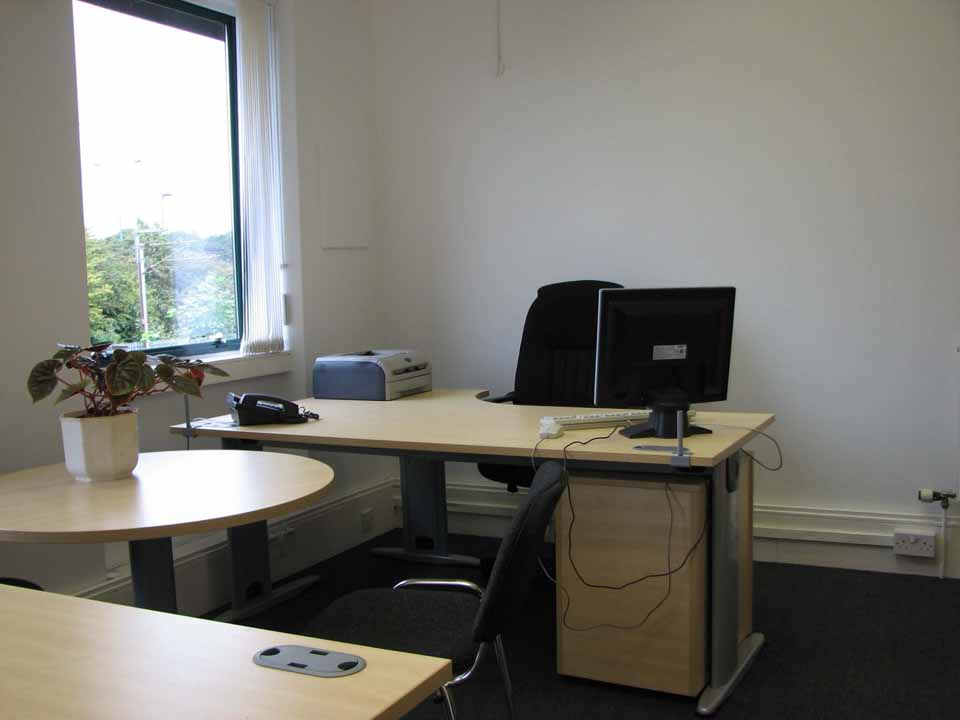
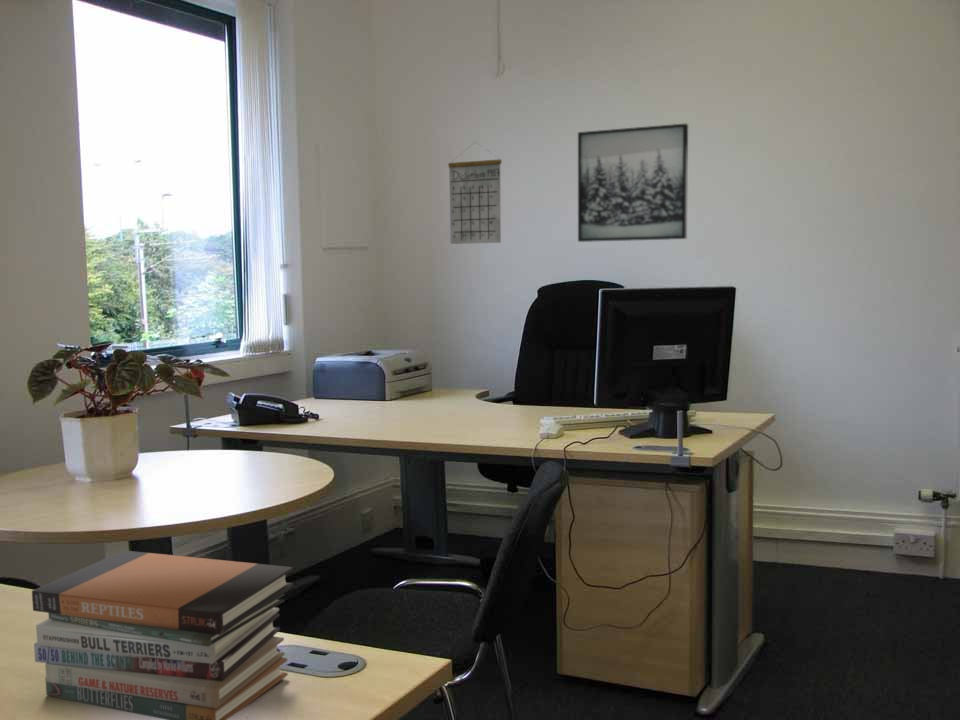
+ wall art (631, 184)
+ calendar (475, 192)
+ book stack (165, 631)
